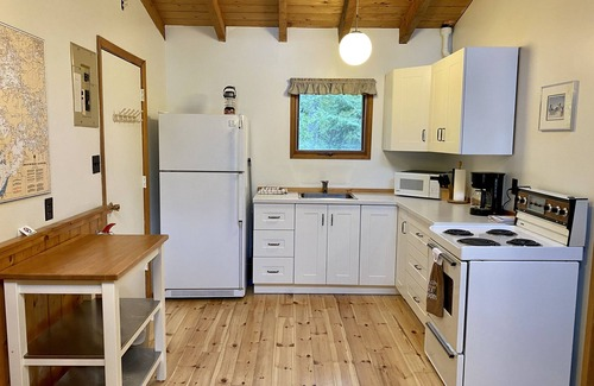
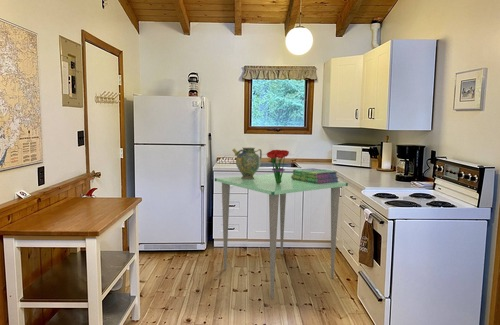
+ stack of books (314, 175)
+ dining table (276, 227)
+ bouquet (277, 167)
+ ceramic jug (247, 162)
